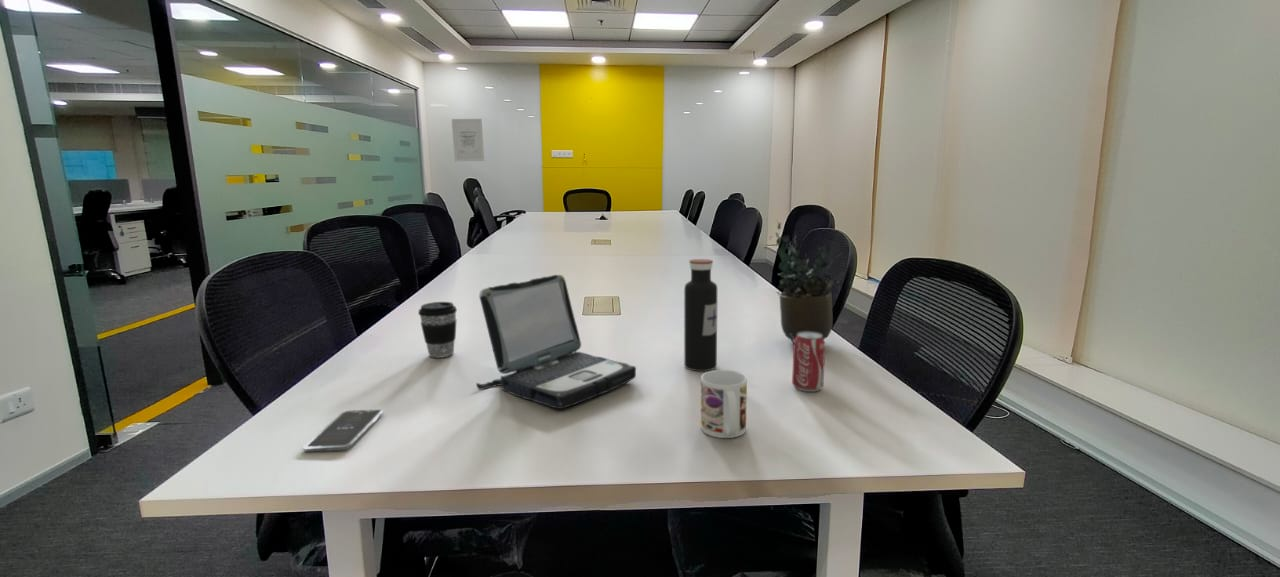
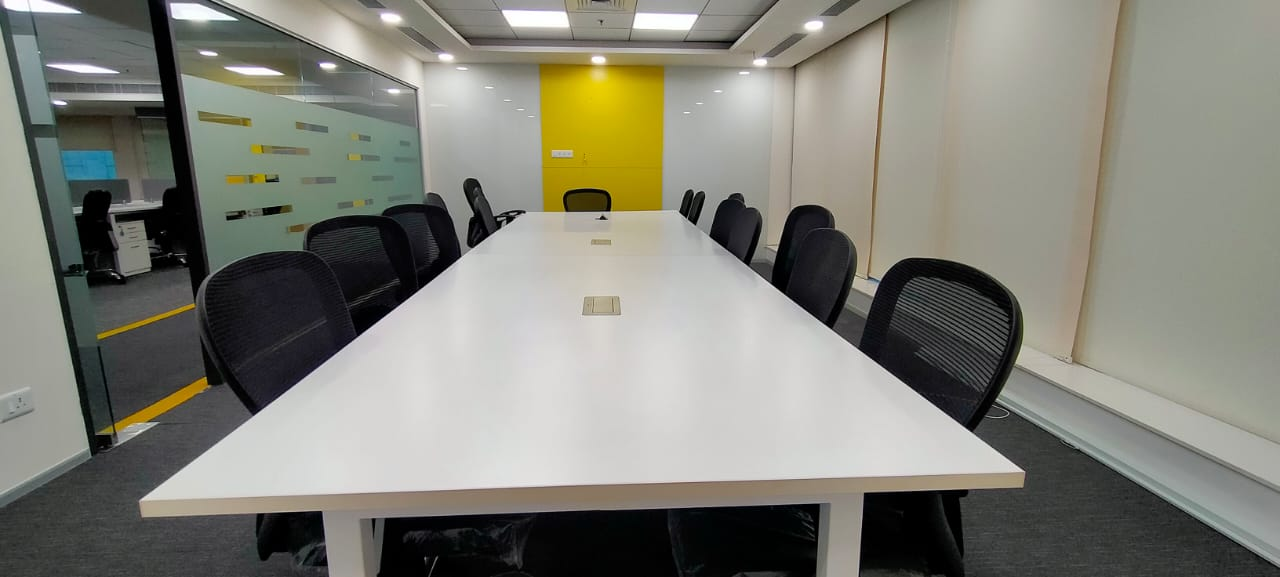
- laptop (556, 334)
- coffee cup (439, 329)
- beverage can (808, 361)
- smartphone (346, 428)
- wall art (468, 140)
- water bottle (700, 314)
- mug (725, 406)
- potted plant (799, 280)
